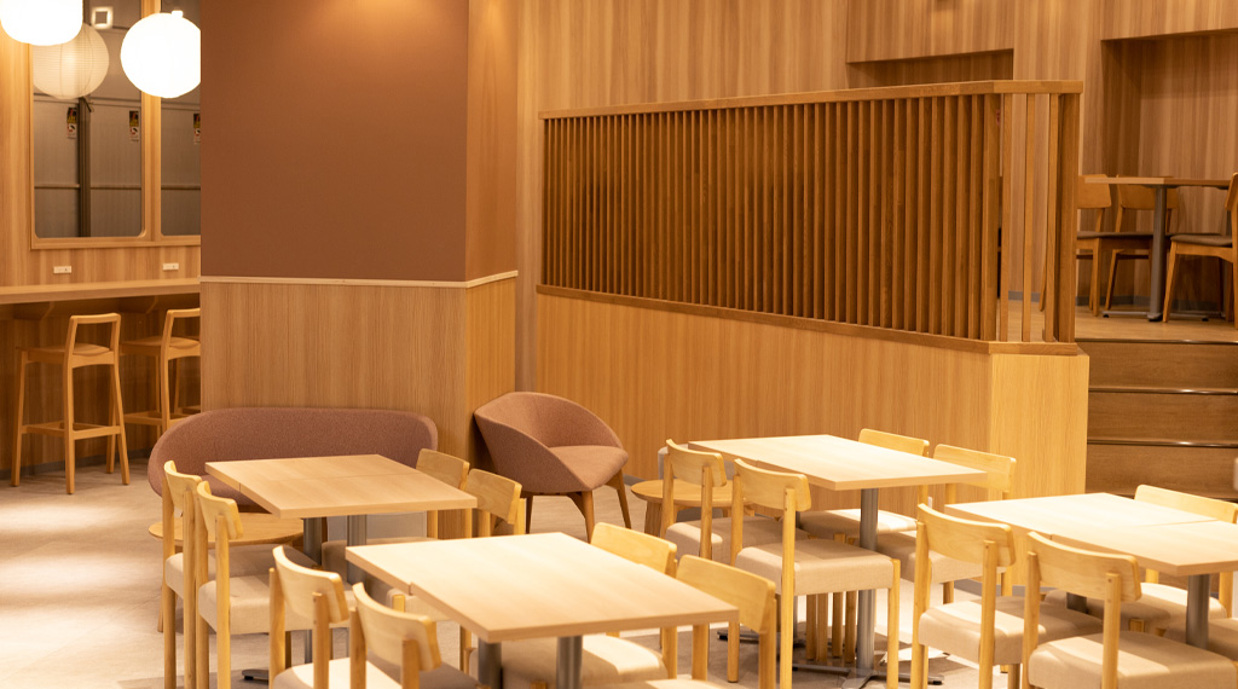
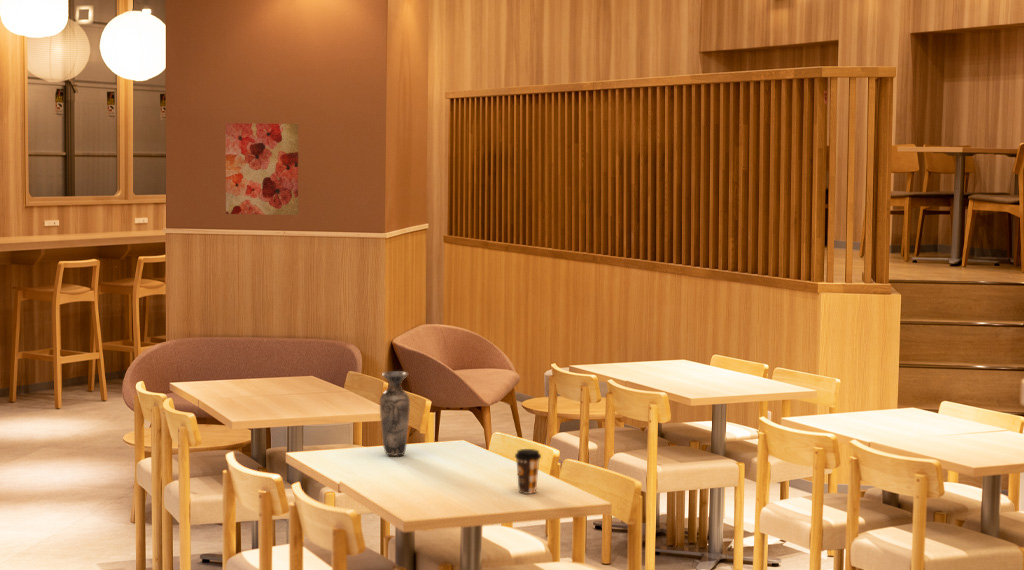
+ wall art (262, 169)
+ vase (394, 413)
+ coffee cup (527, 471)
